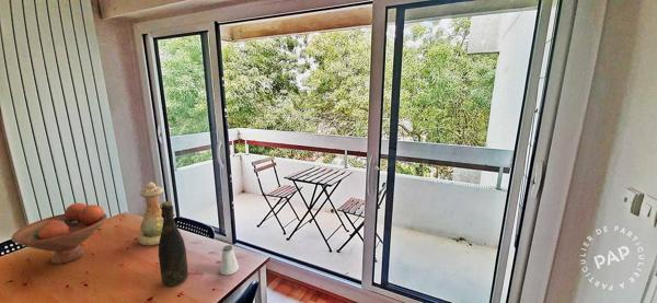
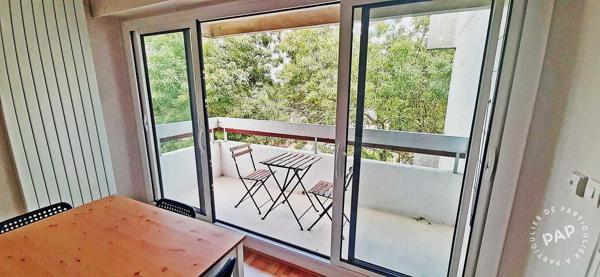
- bottle (171, 242)
- vase (153, 211)
- saltshaker (228, 258)
- fruit bowl (65, 234)
